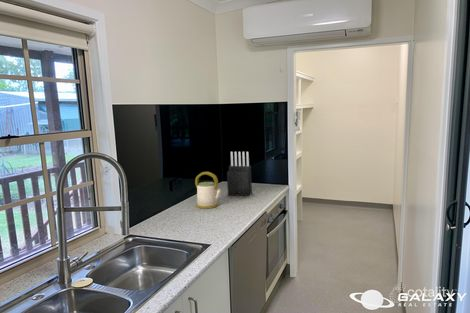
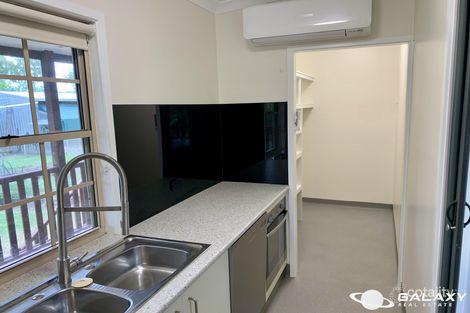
- knife block (238, 173)
- kettle (208, 188)
